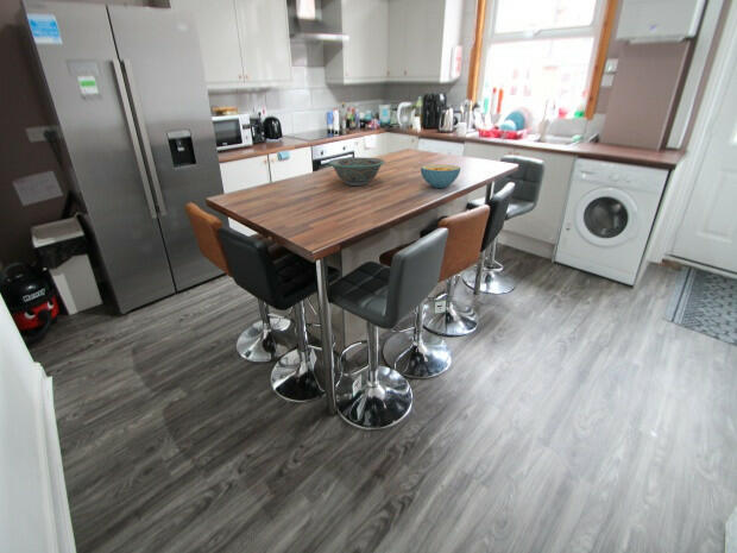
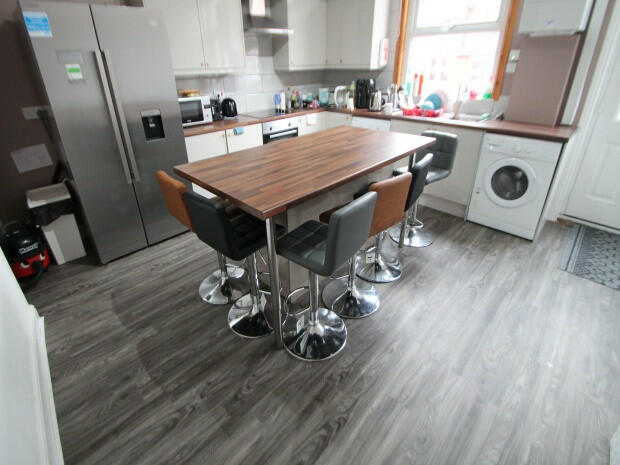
- decorative bowl (357, 171)
- cereal bowl (440, 176)
